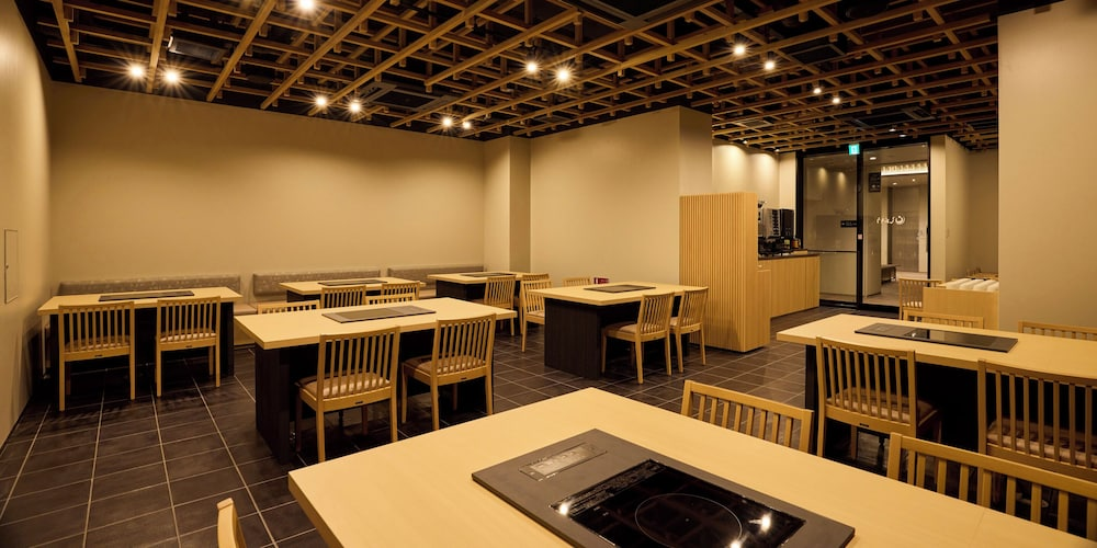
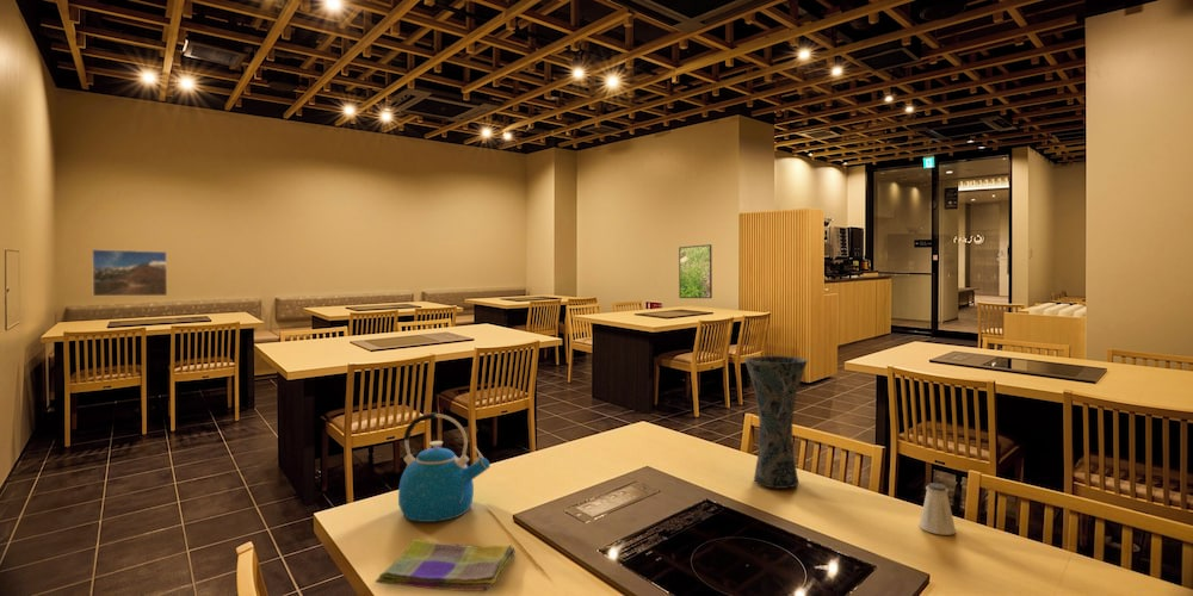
+ saltshaker (937, 507)
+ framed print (130, 273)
+ kettle (445, 461)
+ dish towel (450, 561)
+ vase (775, 421)
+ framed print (694, 272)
